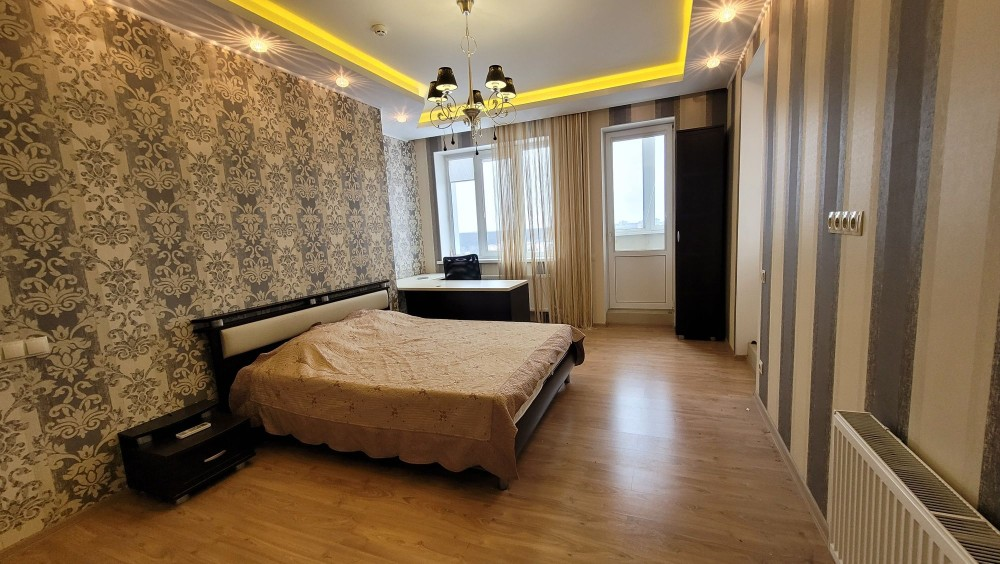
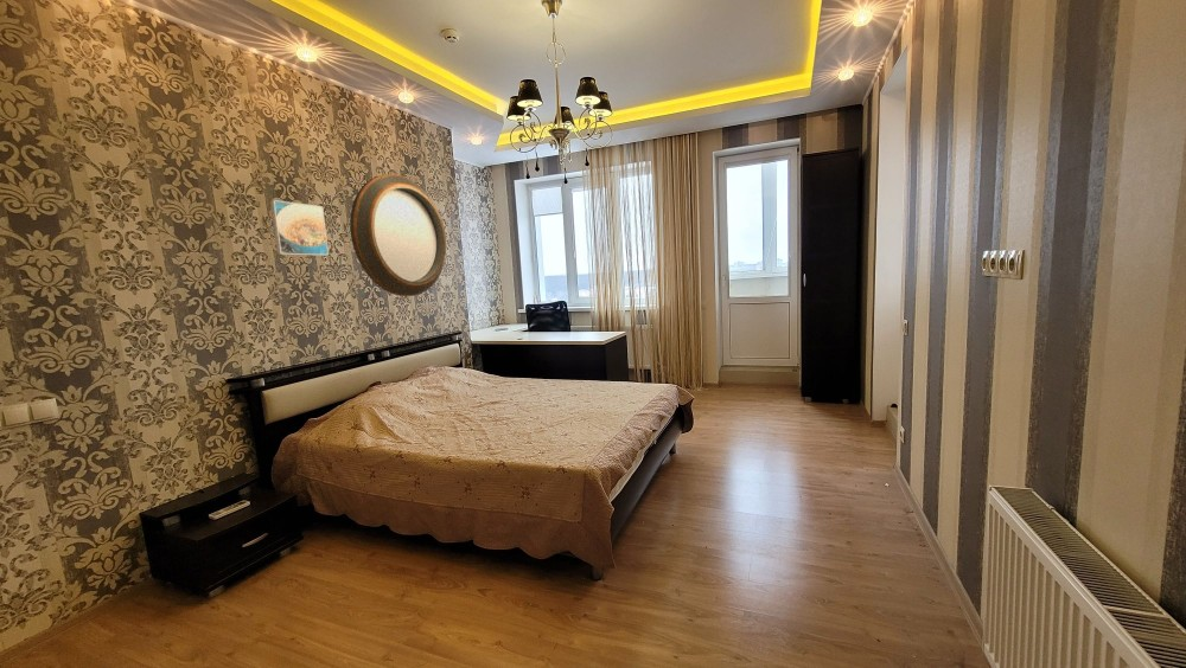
+ home mirror (407, 236)
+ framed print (300, 229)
